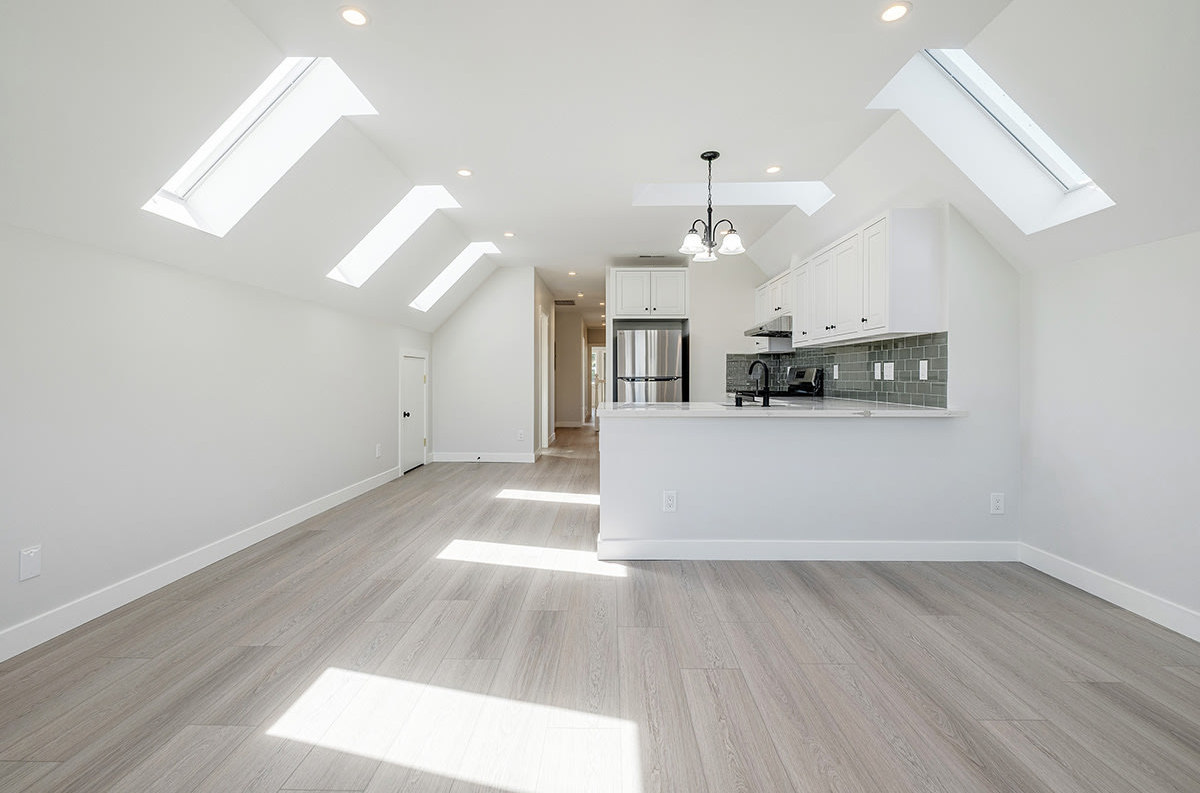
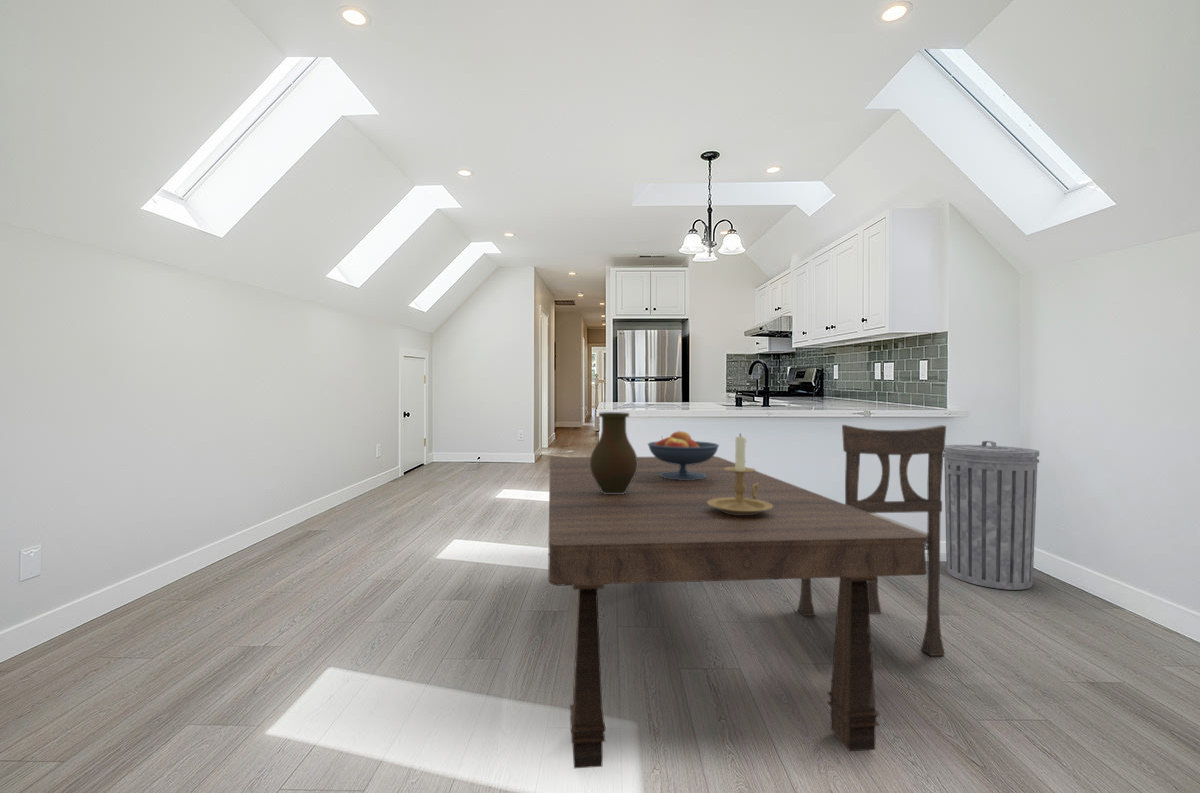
+ fruit bowl (682, 454)
+ dining chair (869, 513)
+ dining table (667, 557)
+ vase (613, 452)
+ candle holder (740, 471)
+ trash can (988, 508)
